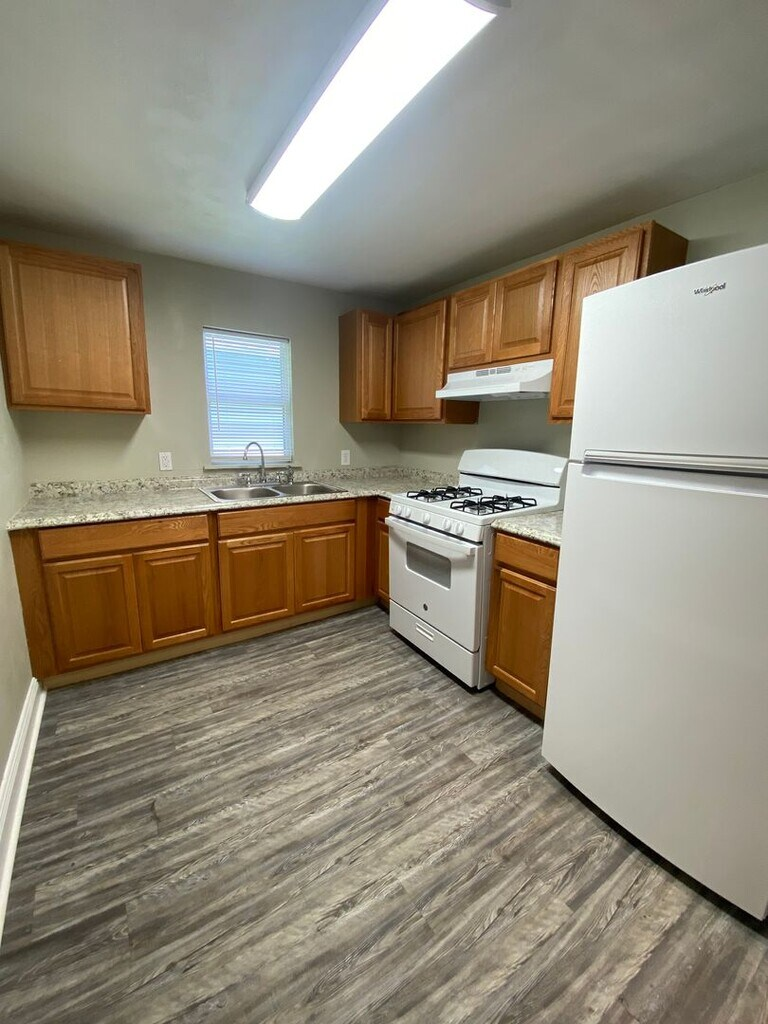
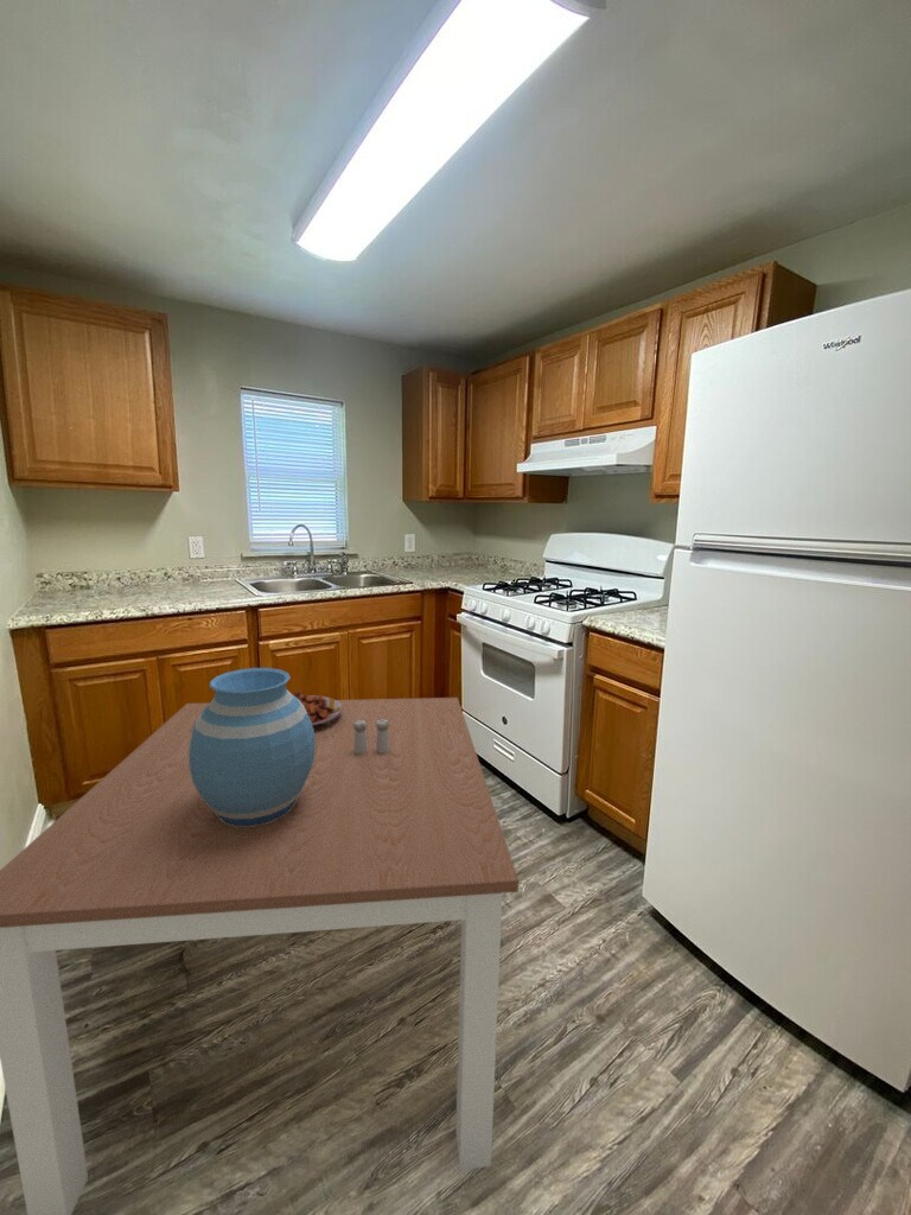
+ food plate (301, 702)
+ salt and pepper shaker (376, 734)
+ dining table (306, 882)
+ vase (254, 742)
